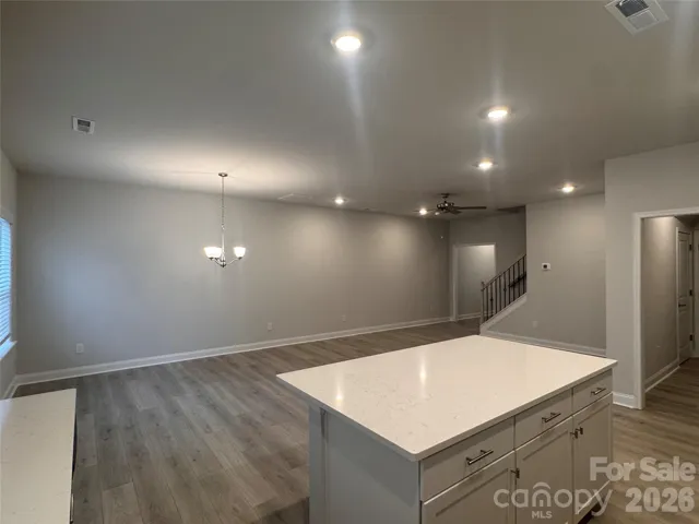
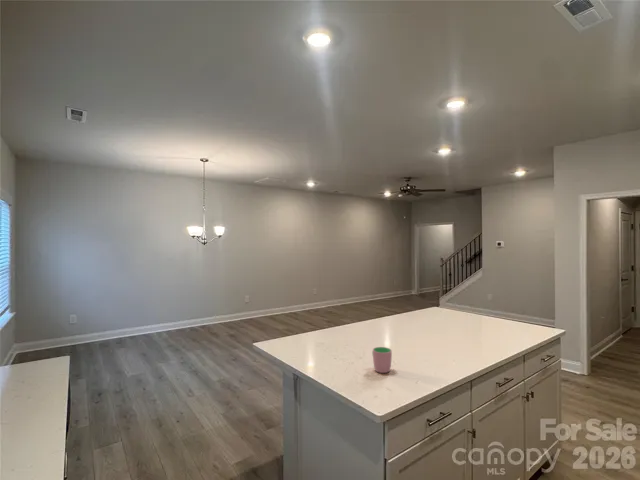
+ cup (380, 359)
